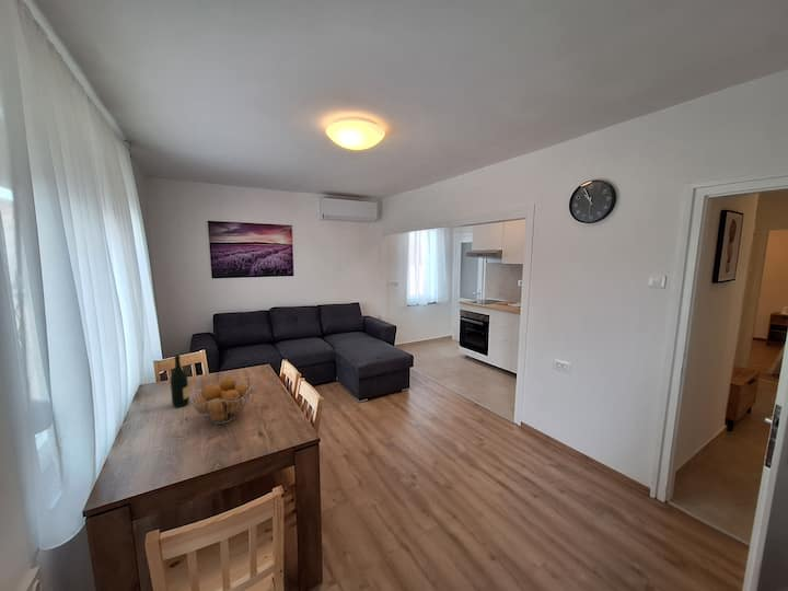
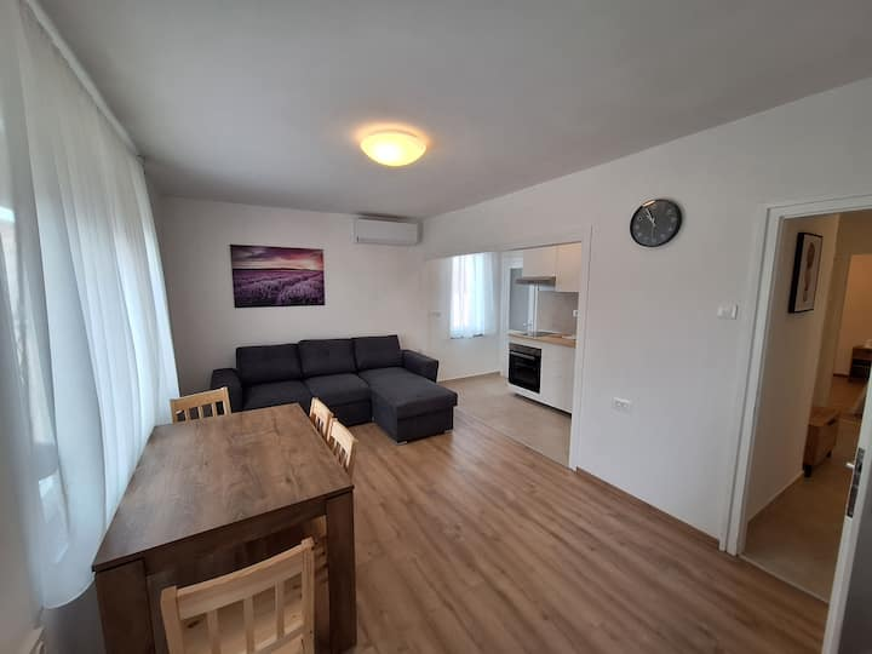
- fruit basket (222, 399)
- wine bottle (178, 379)
